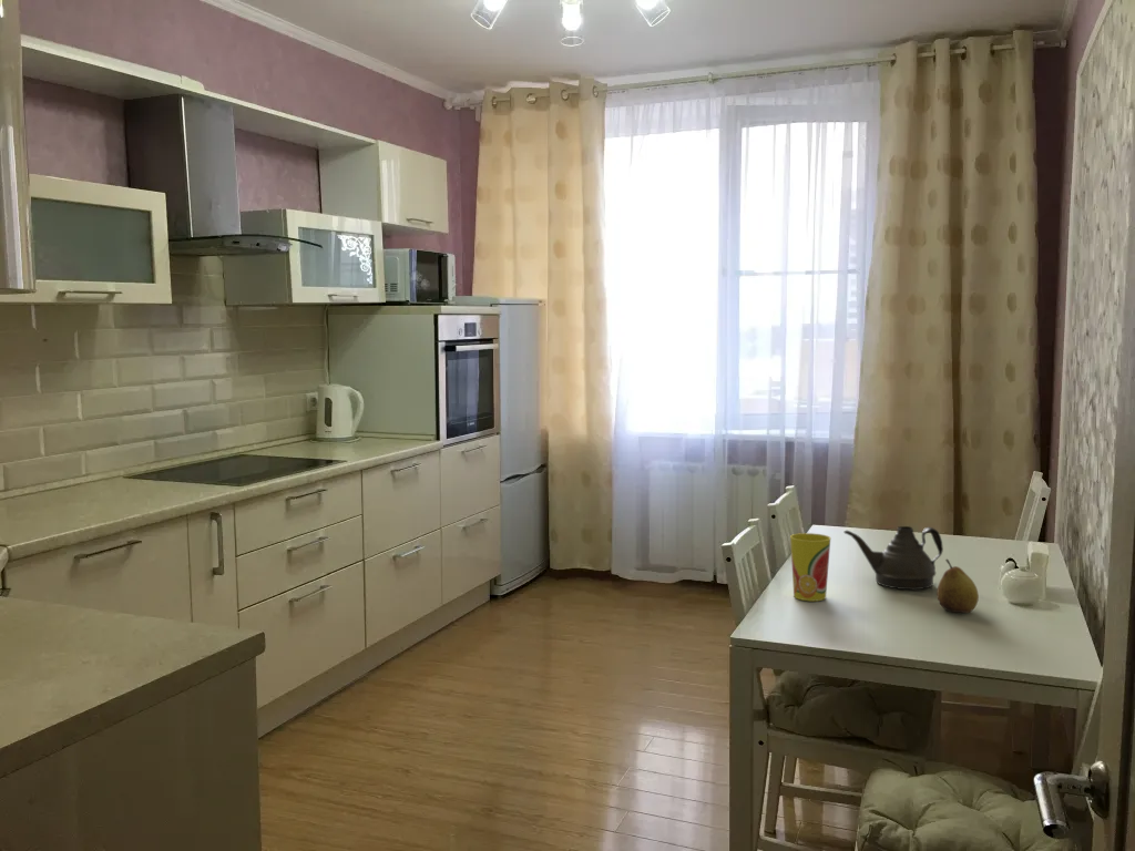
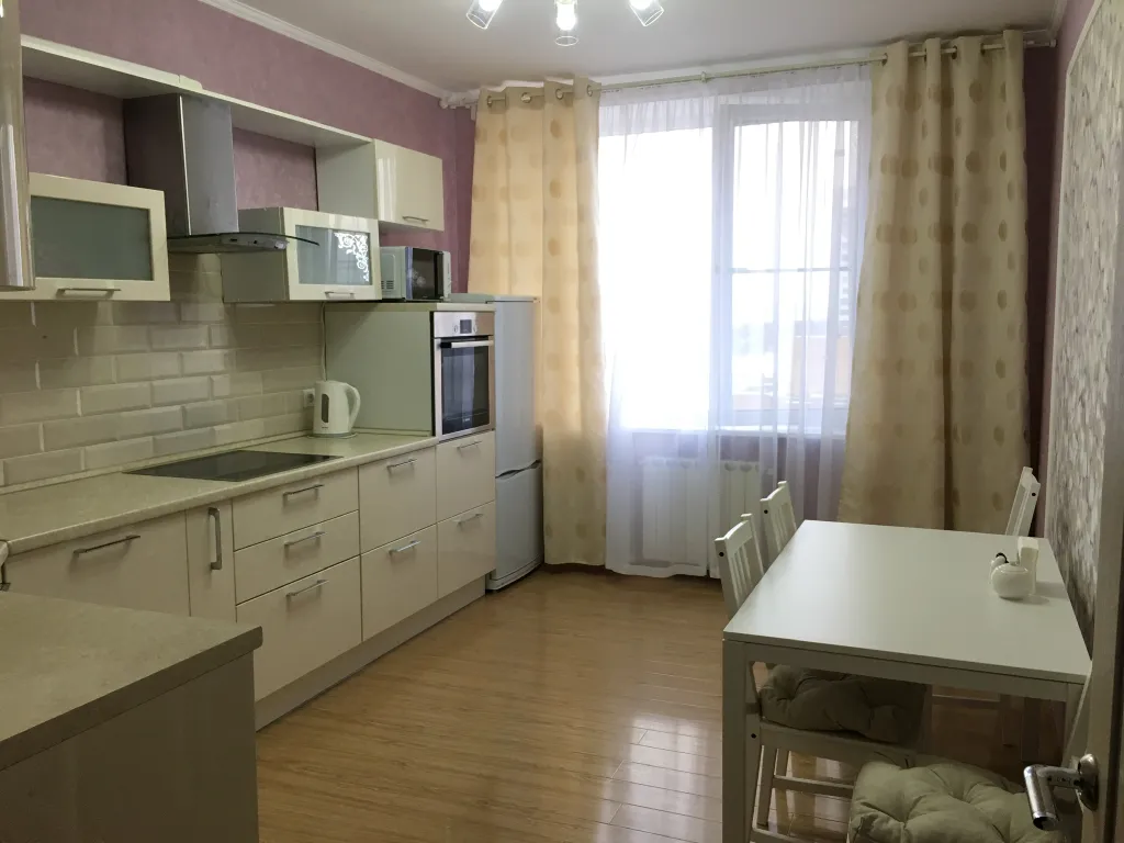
- teapot (892, 554)
- fruit (958, 585)
- cup (809, 566)
